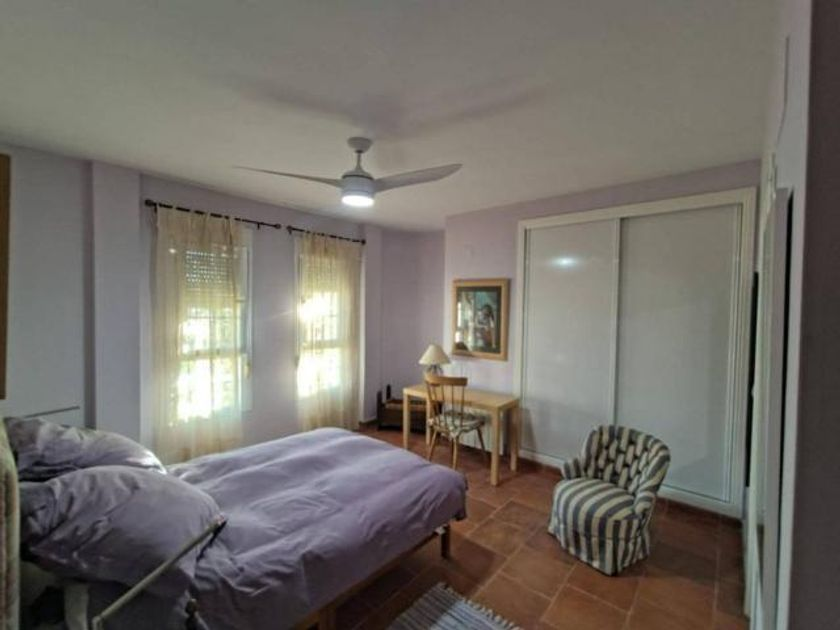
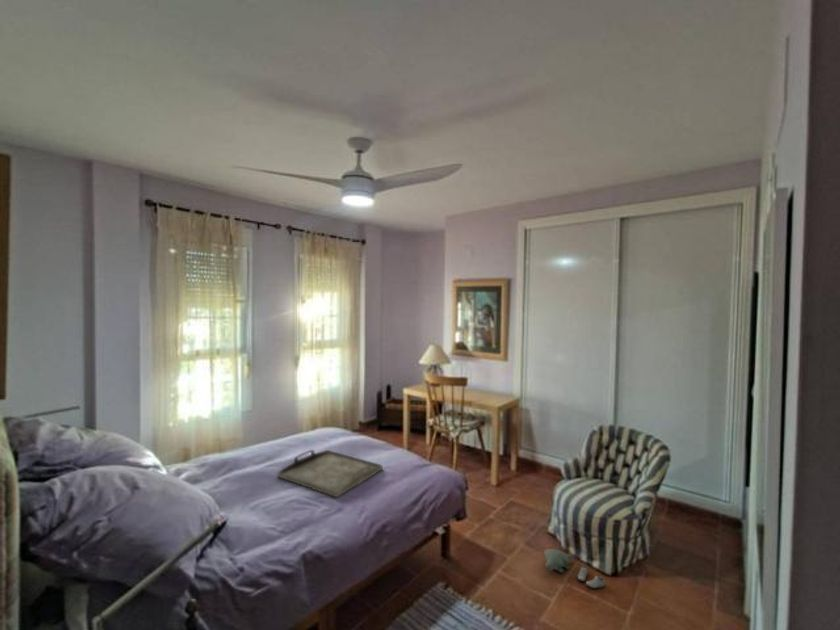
+ sneaker (586, 576)
+ plush toy (556, 558)
+ serving tray (331, 466)
